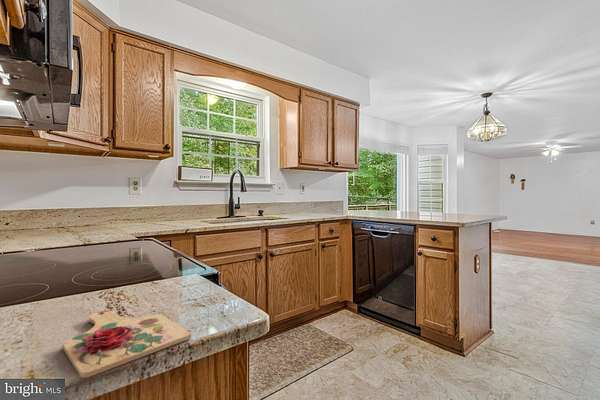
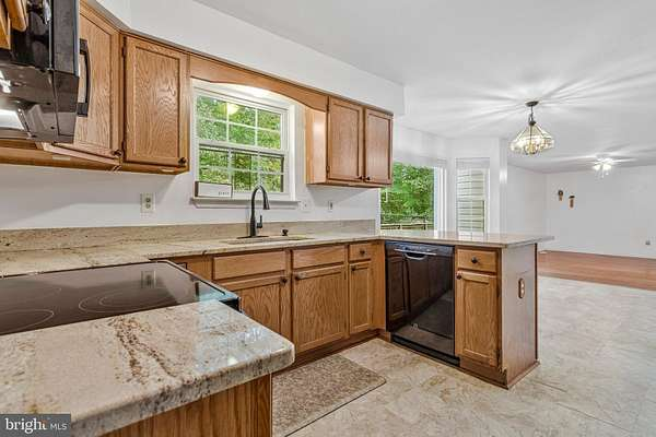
- cutting board (118, 325)
